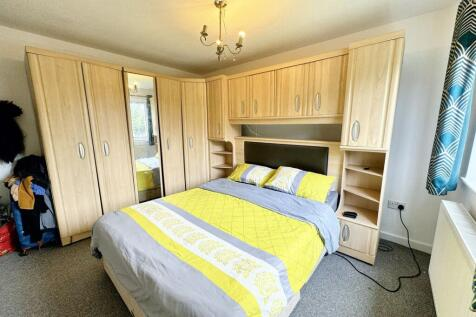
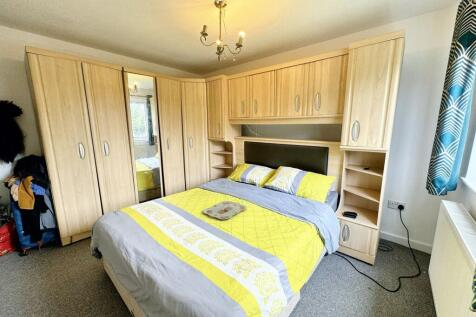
+ serving tray (225, 209)
